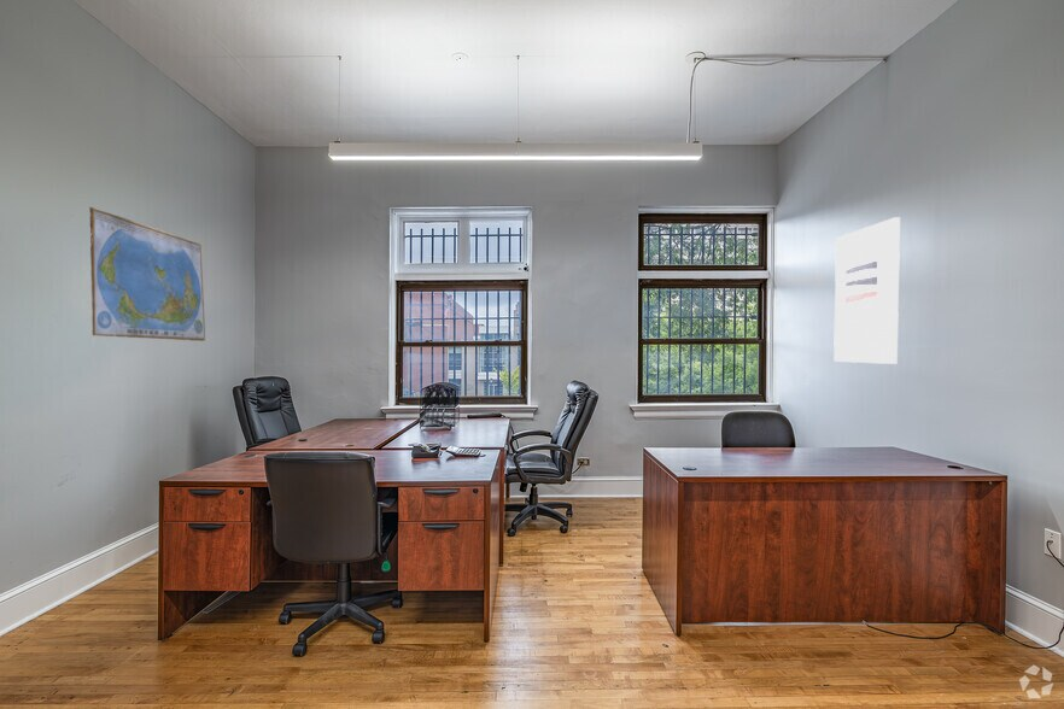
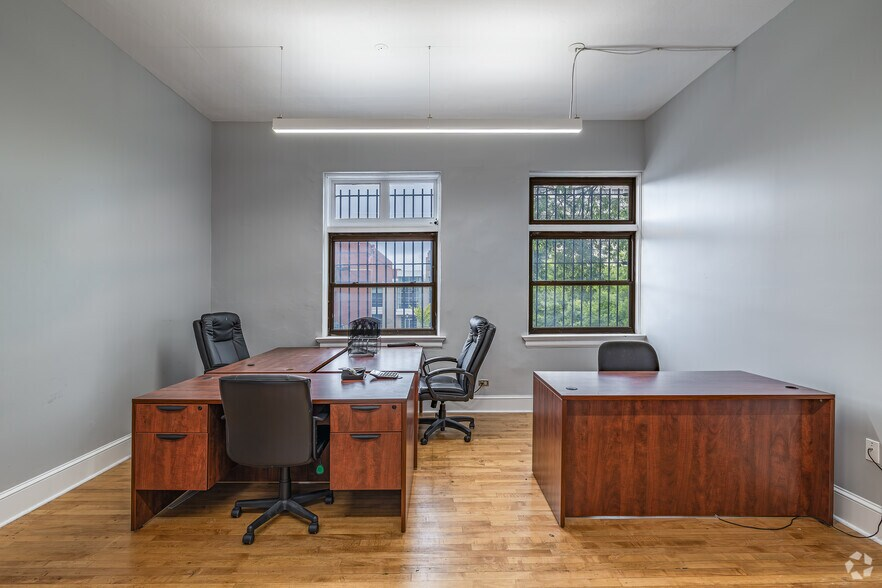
- wall art (864, 295)
- world map (154, 283)
